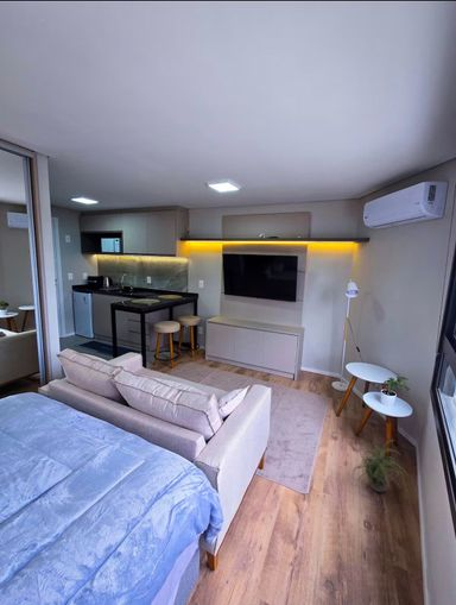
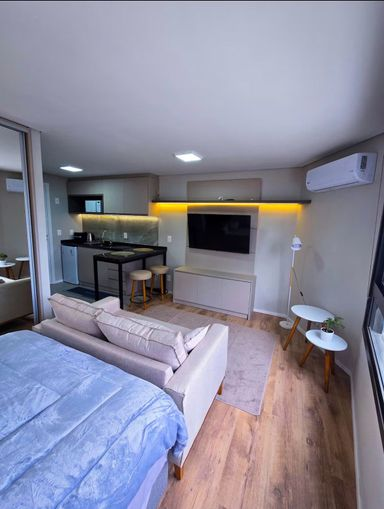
- potted plant (380, 467)
